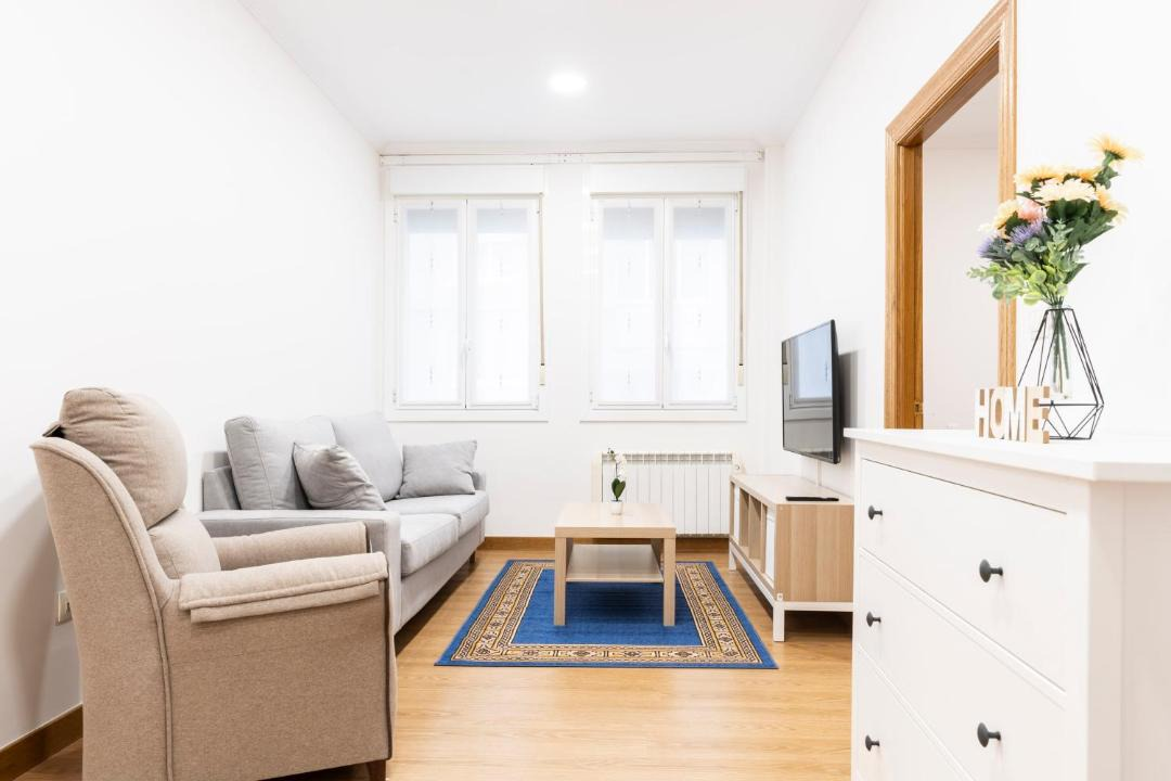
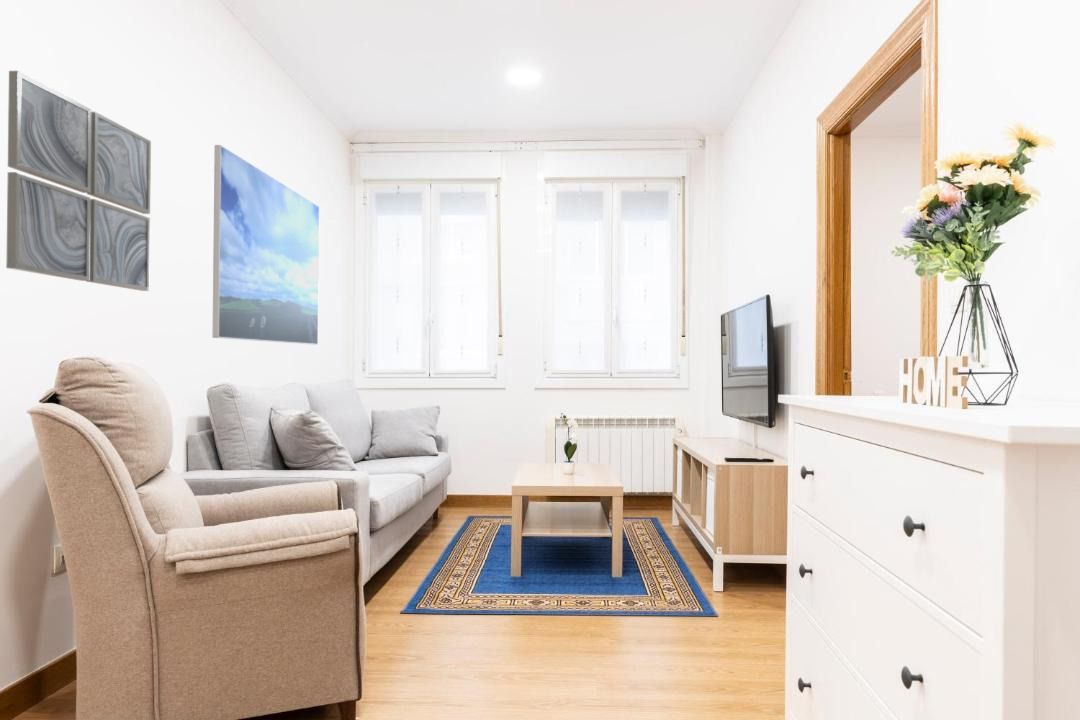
+ wall art (88, 194)
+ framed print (274, 261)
